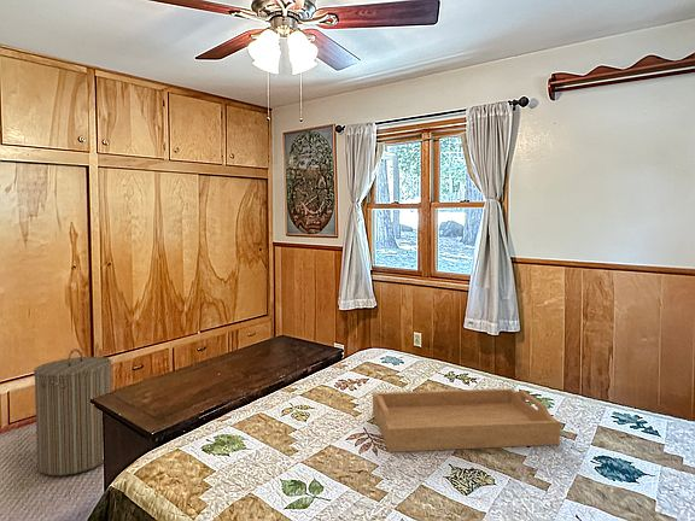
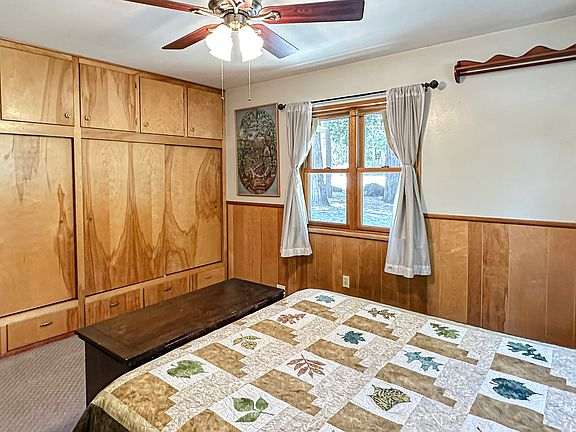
- laundry hamper (75, 404)
- serving tray (457, 412)
